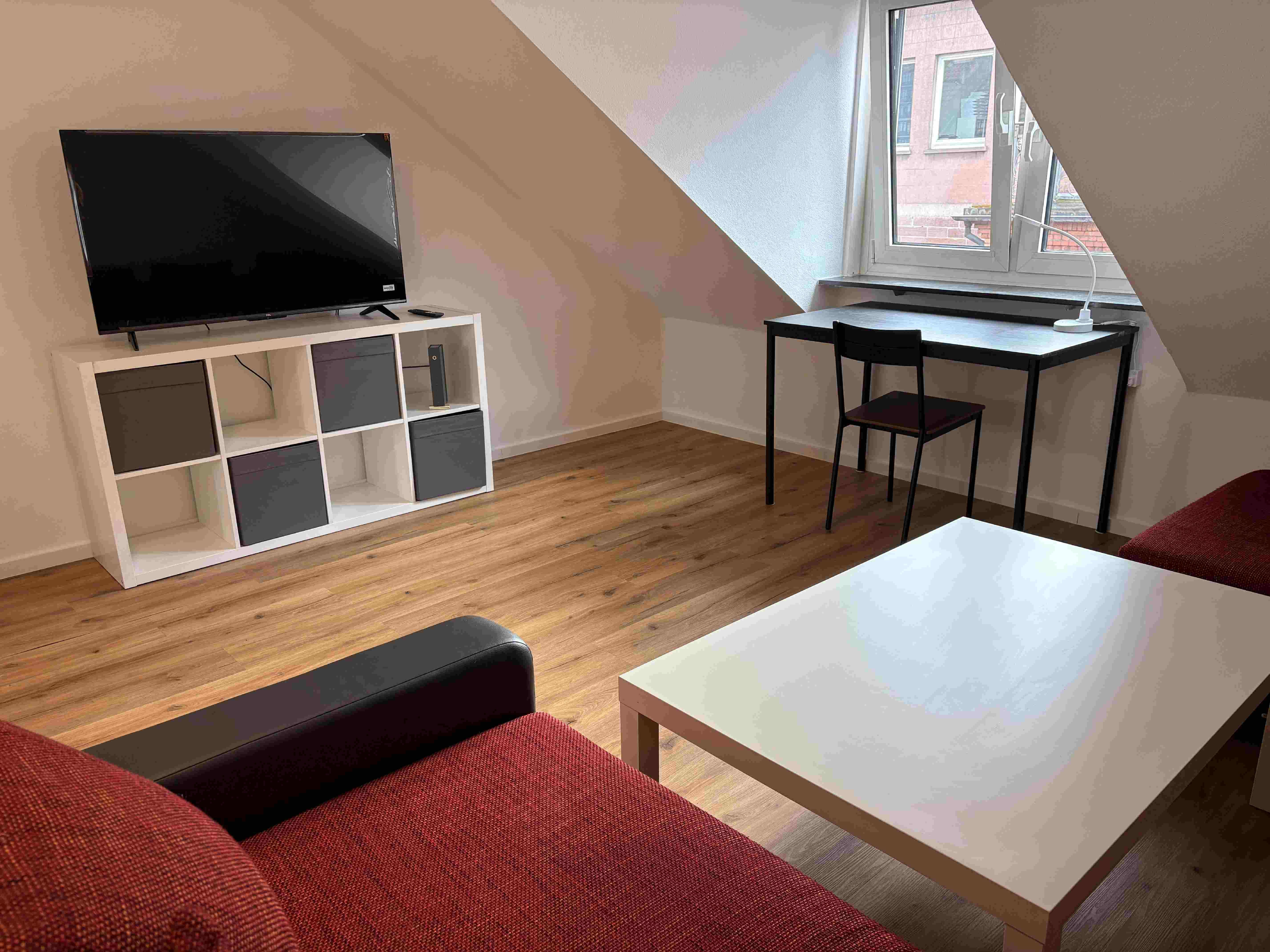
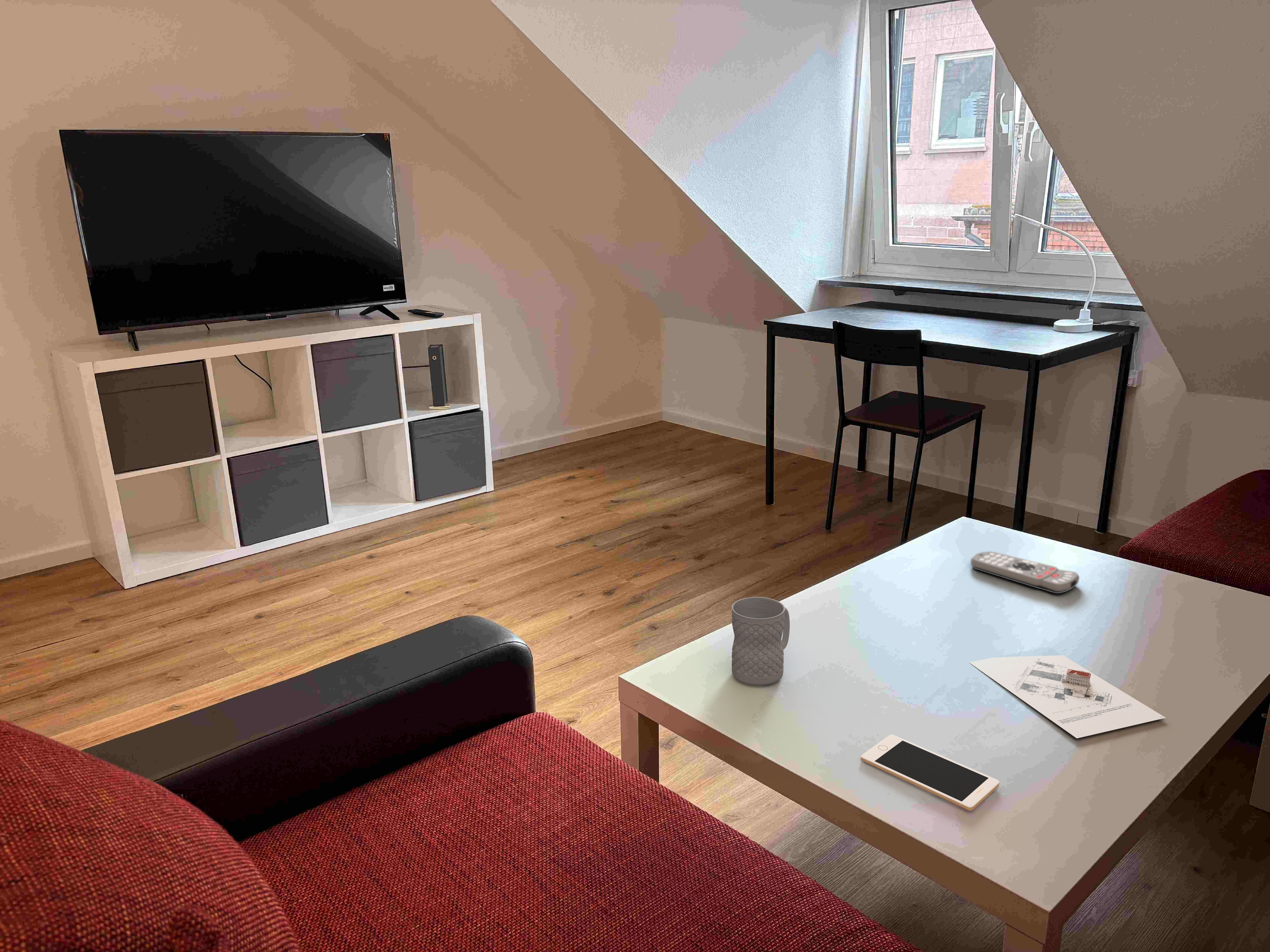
+ cell phone (928, 770)
+ remote control (1022, 571)
+ mug (766, 637)
+ architectural model (1062, 682)
